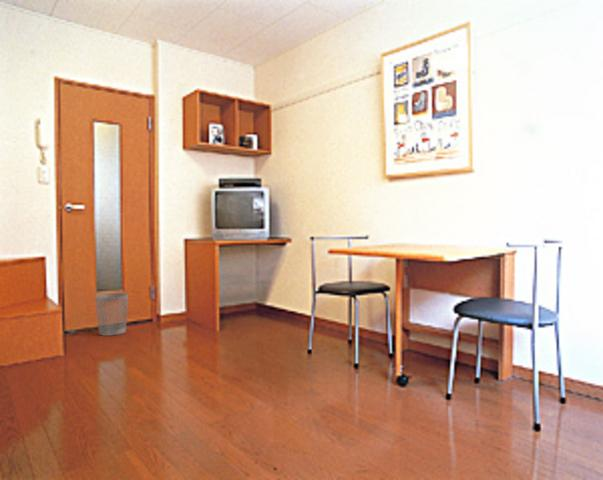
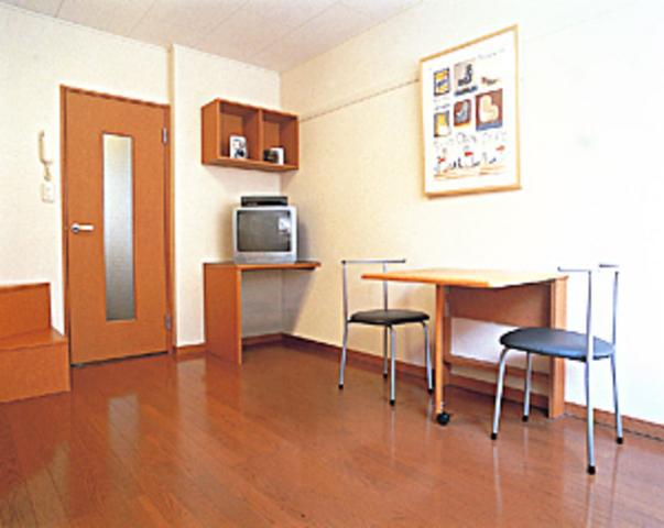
- wastebasket (112, 313)
